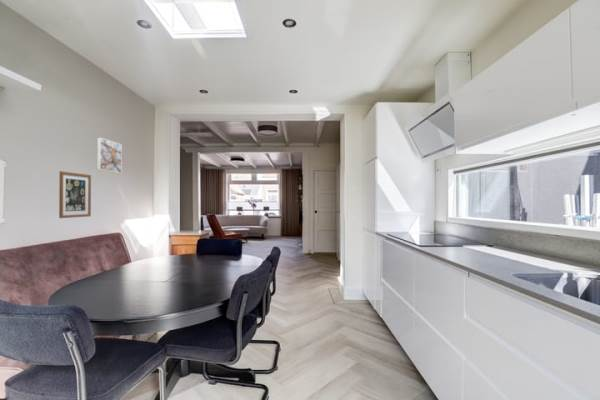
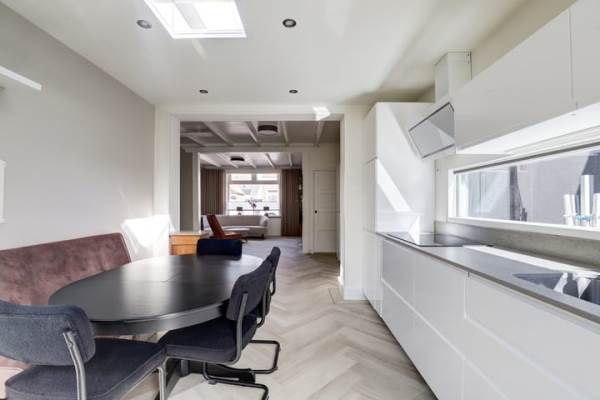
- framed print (109, 156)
- wall art (76, 195)
